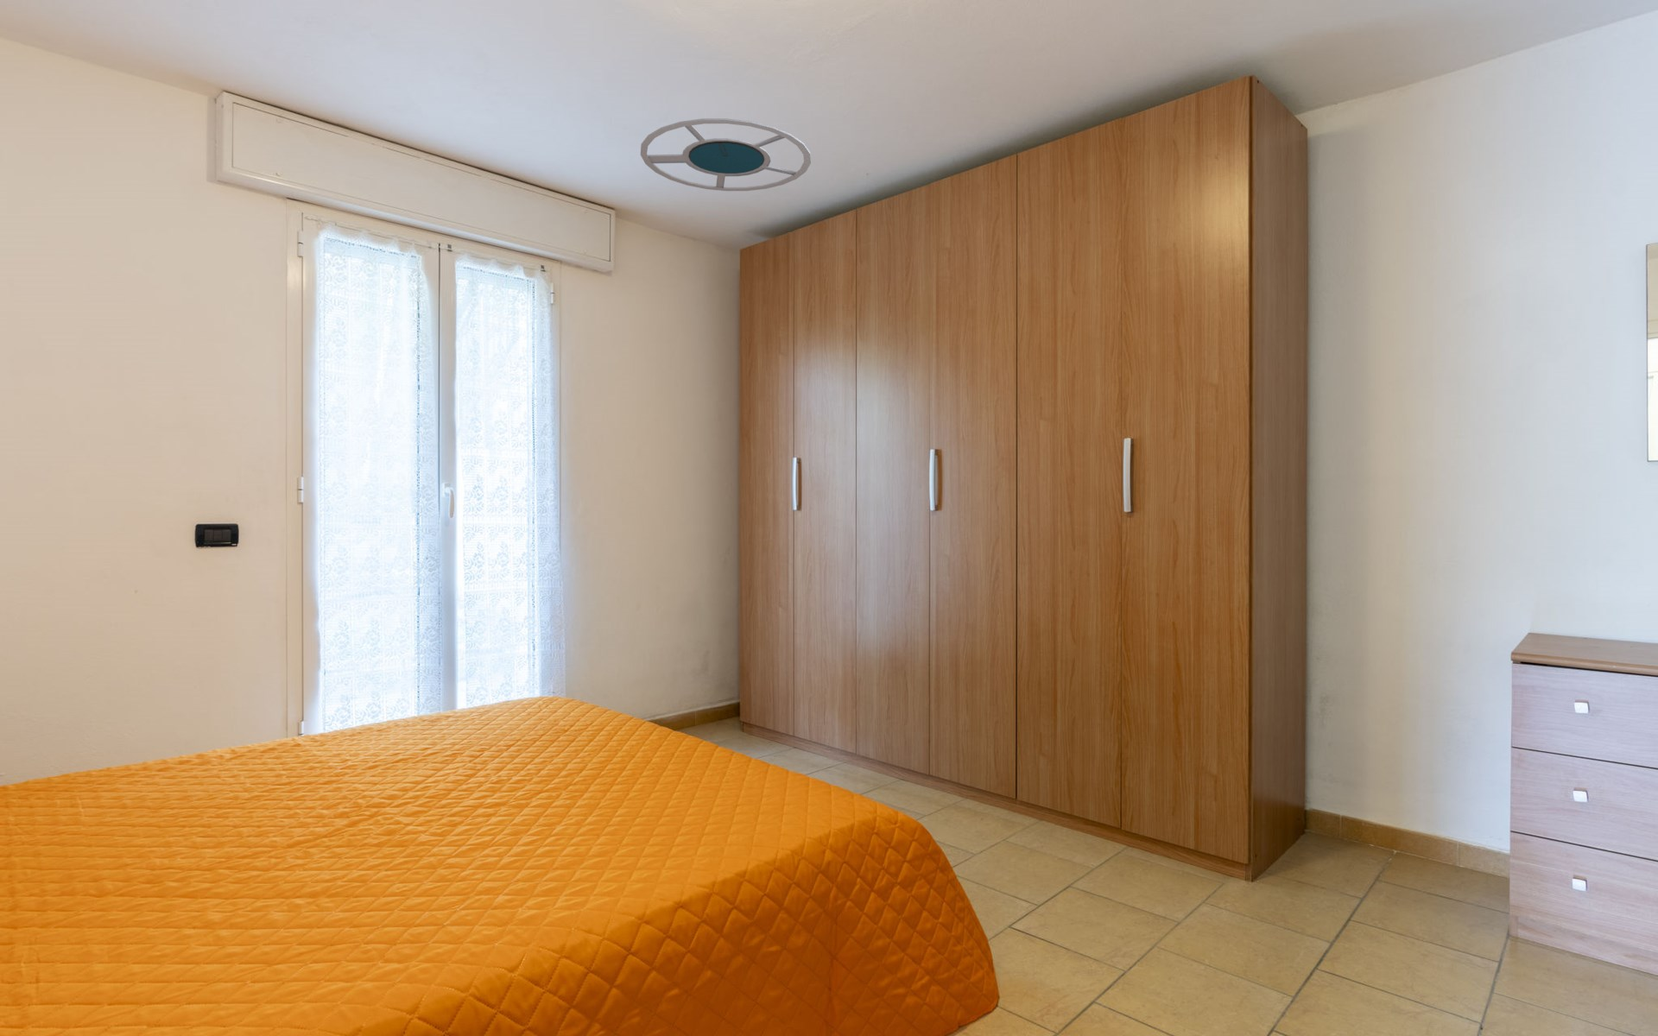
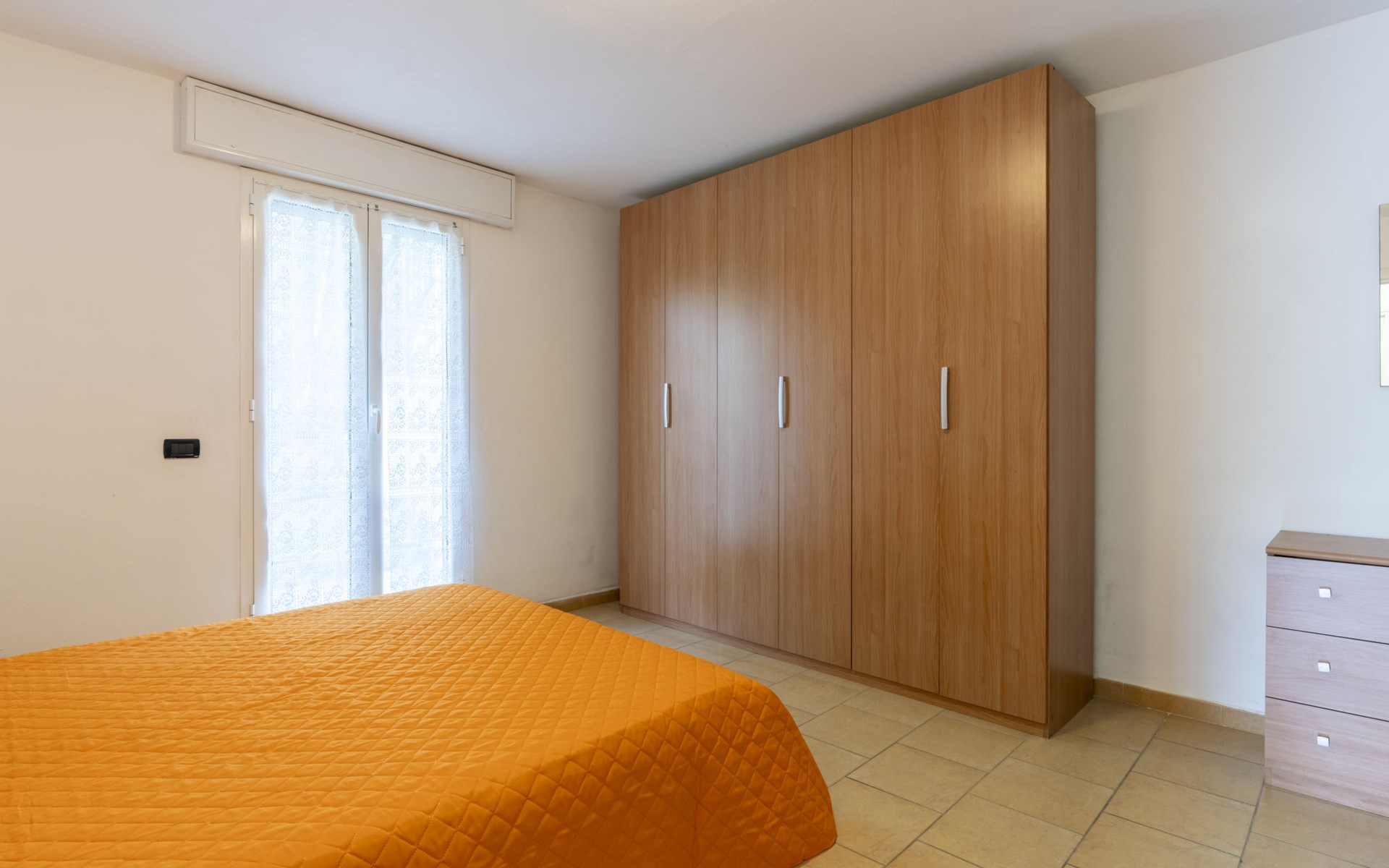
- ceiling lamp (726, 150)
